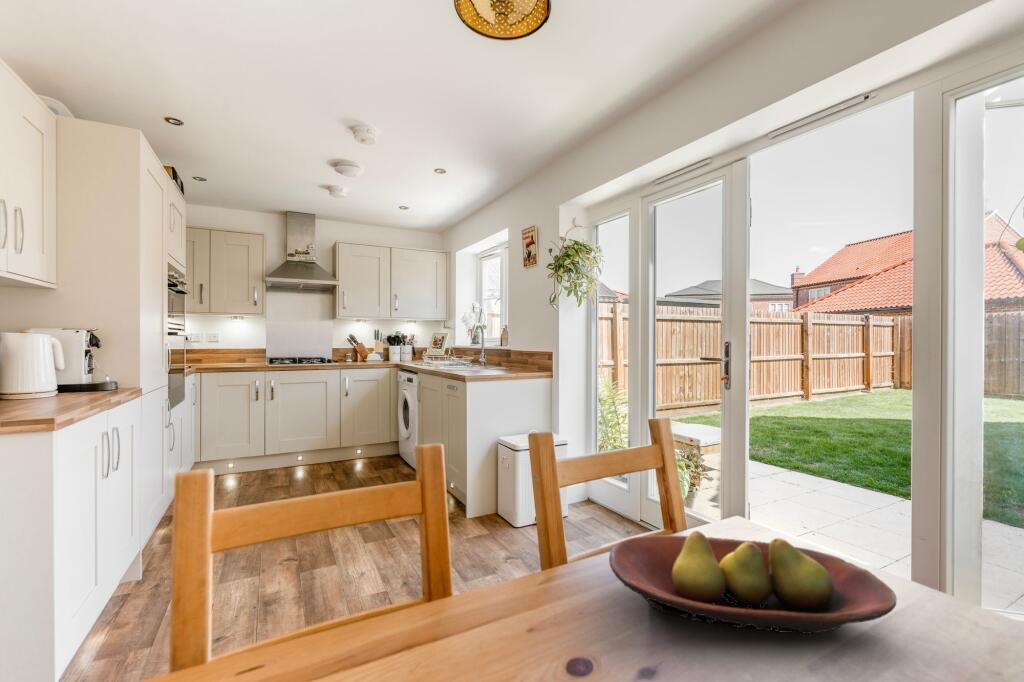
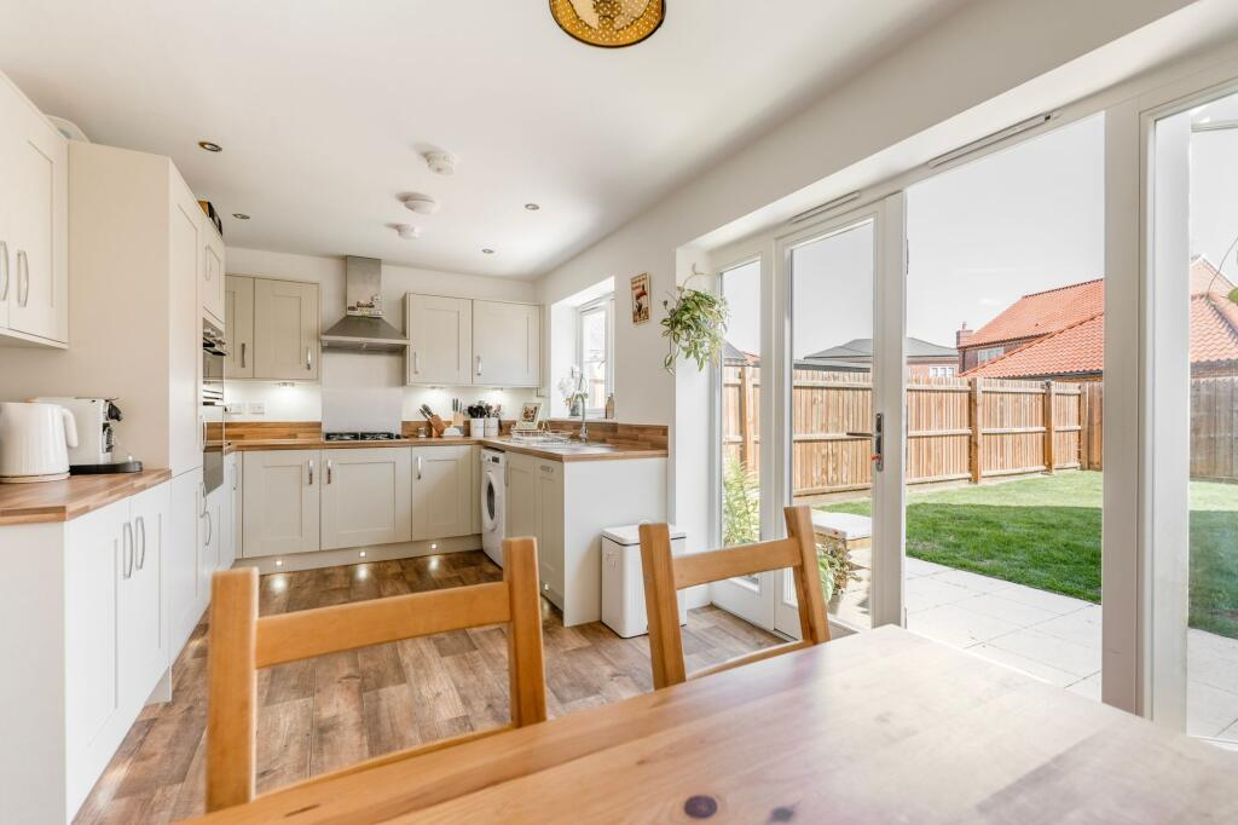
- fruit bowl (738, 572)
